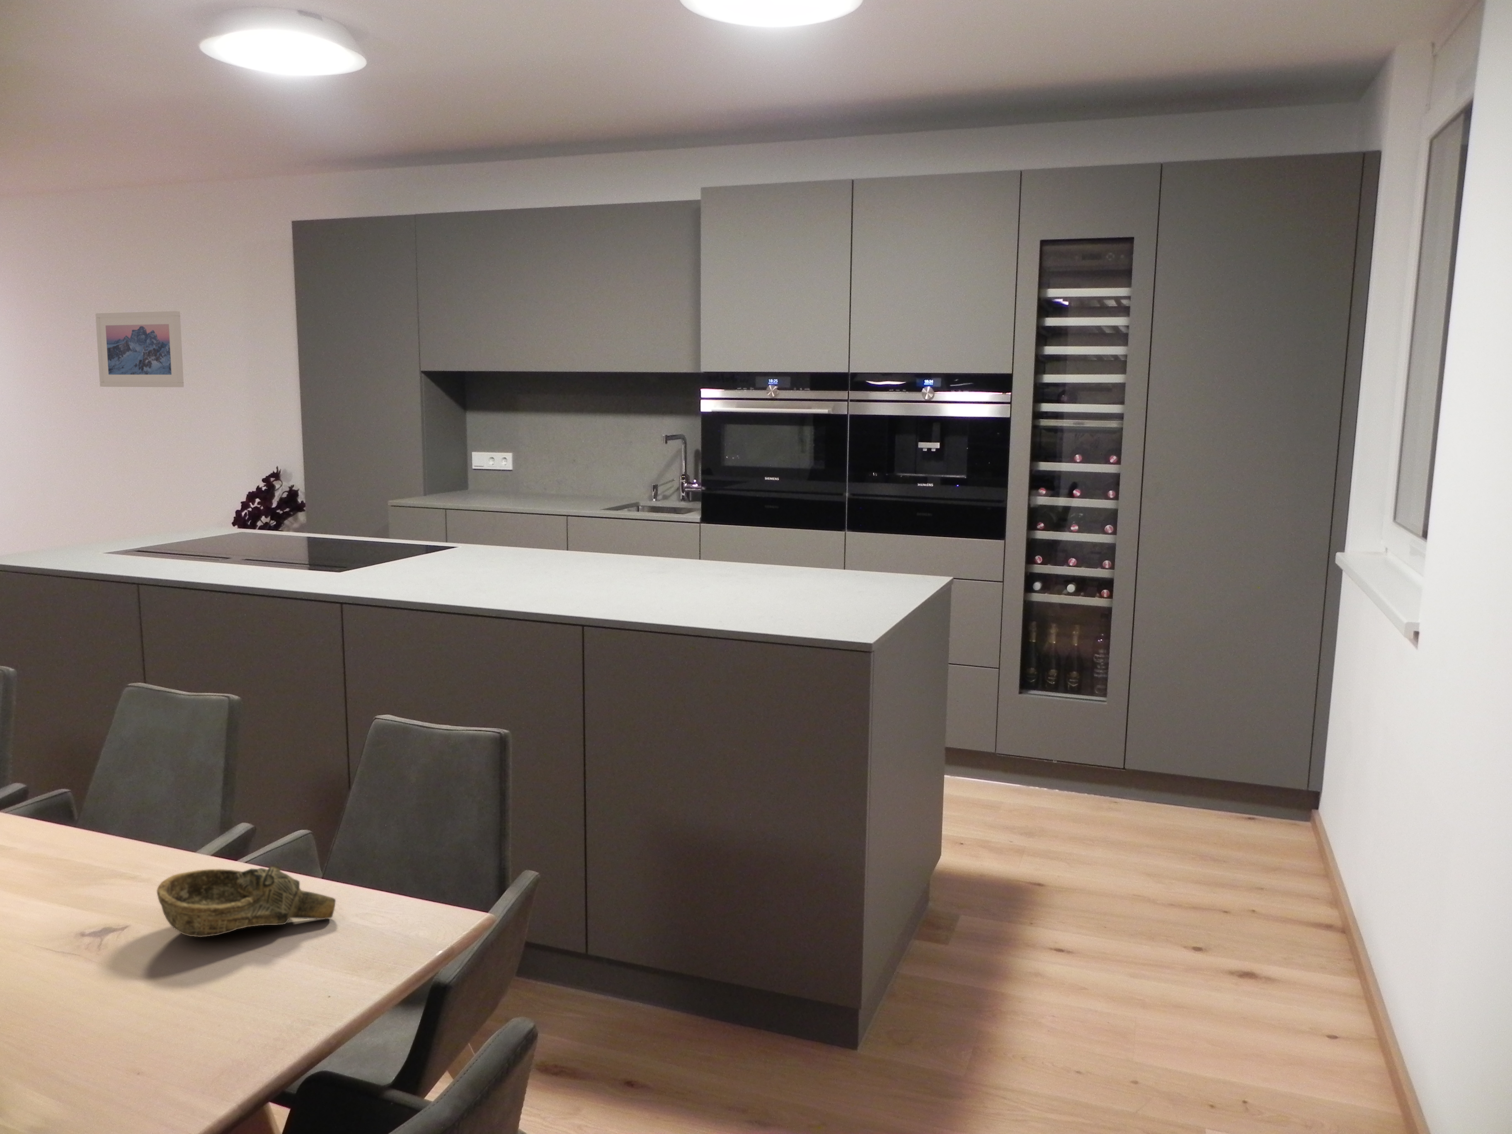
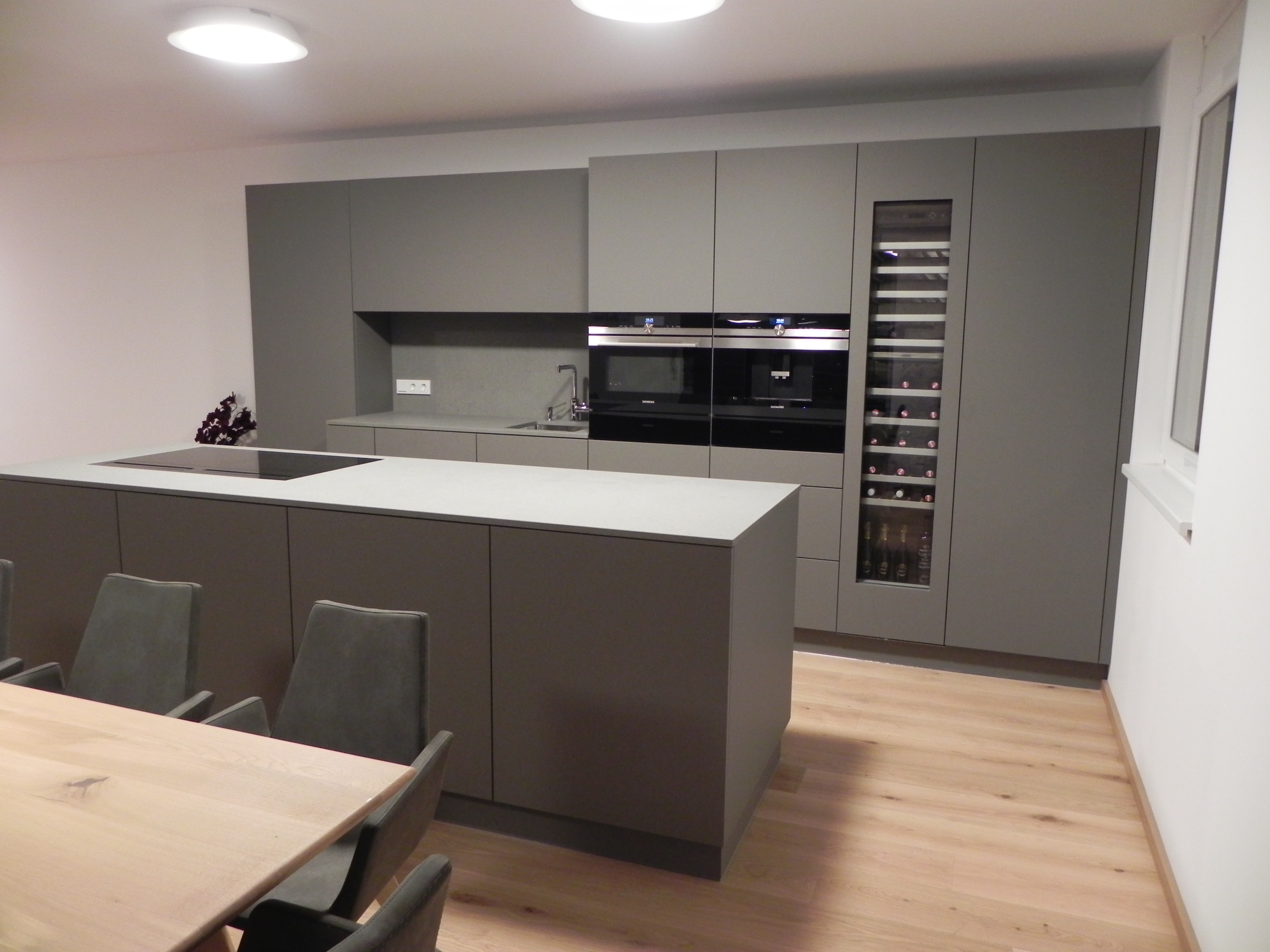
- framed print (139, 350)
- decorative bowl (249, 897)
